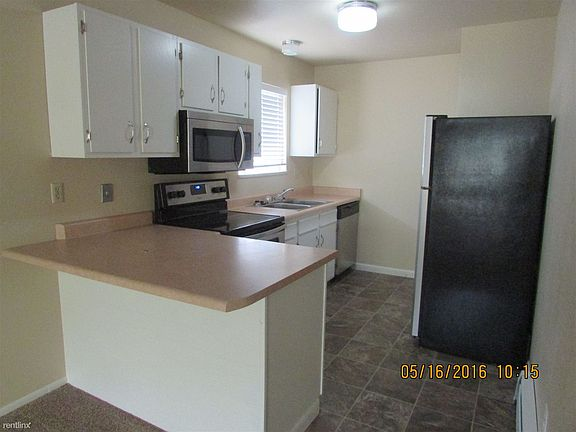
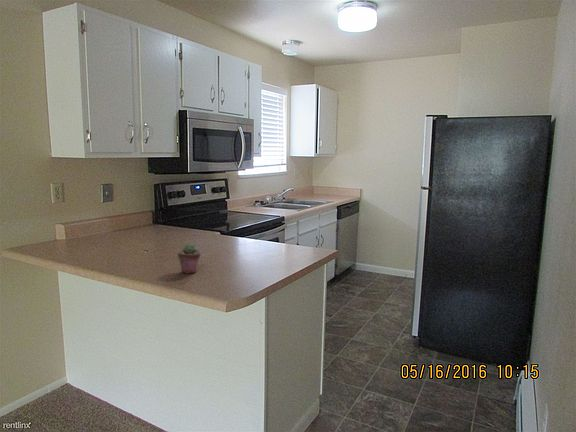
+ potted succulent (189, 257)
